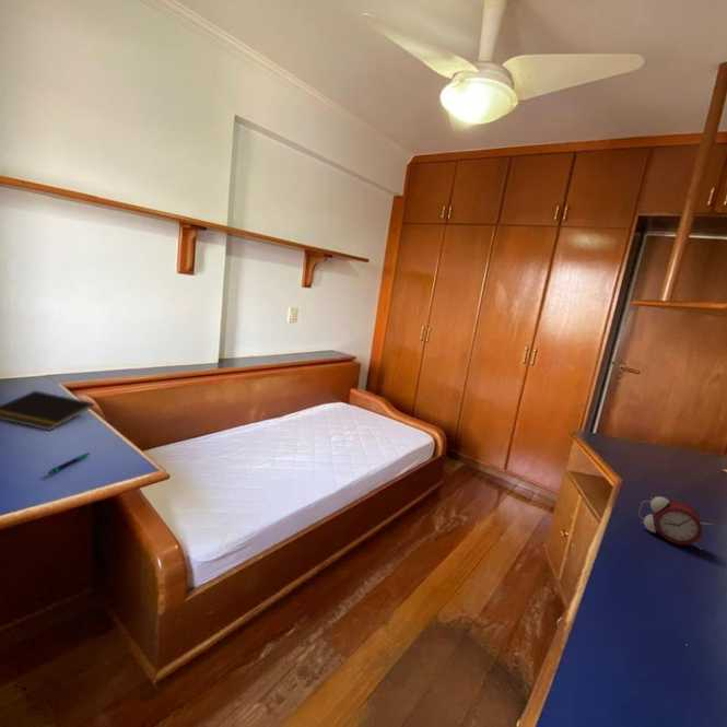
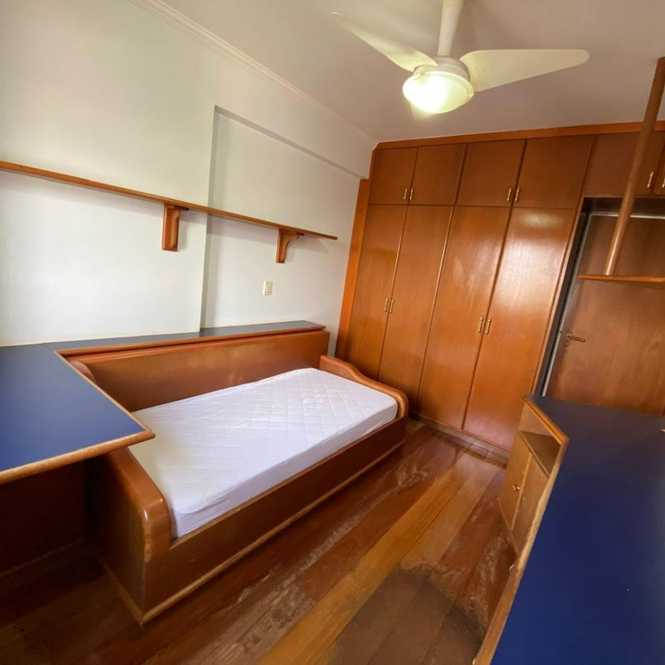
- alarm clock (672, 519)
- pen (71, 461)
- notepad (42, 409)
